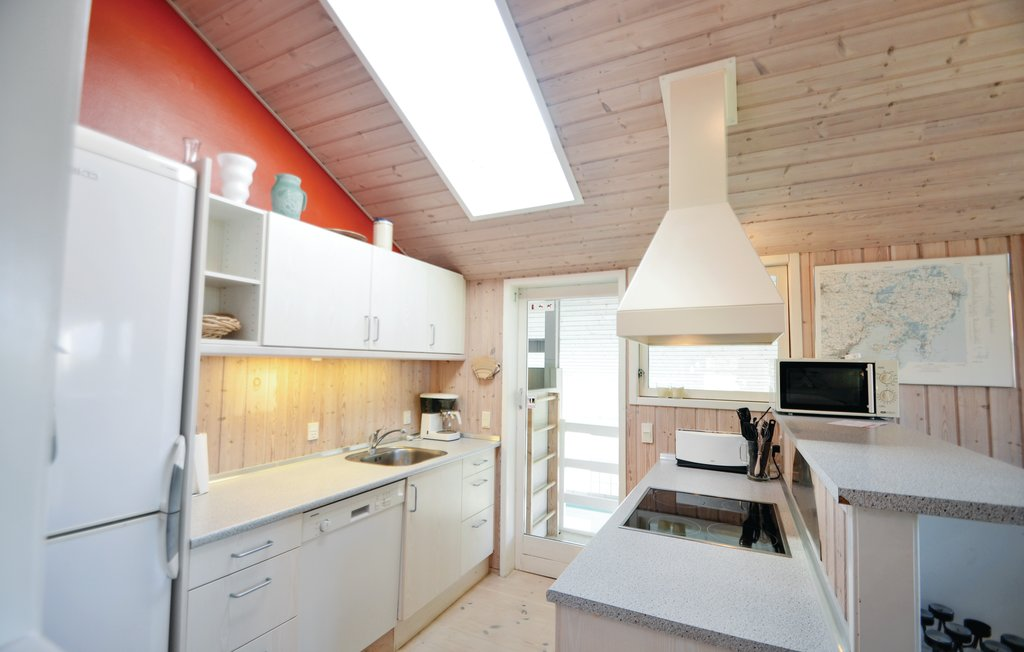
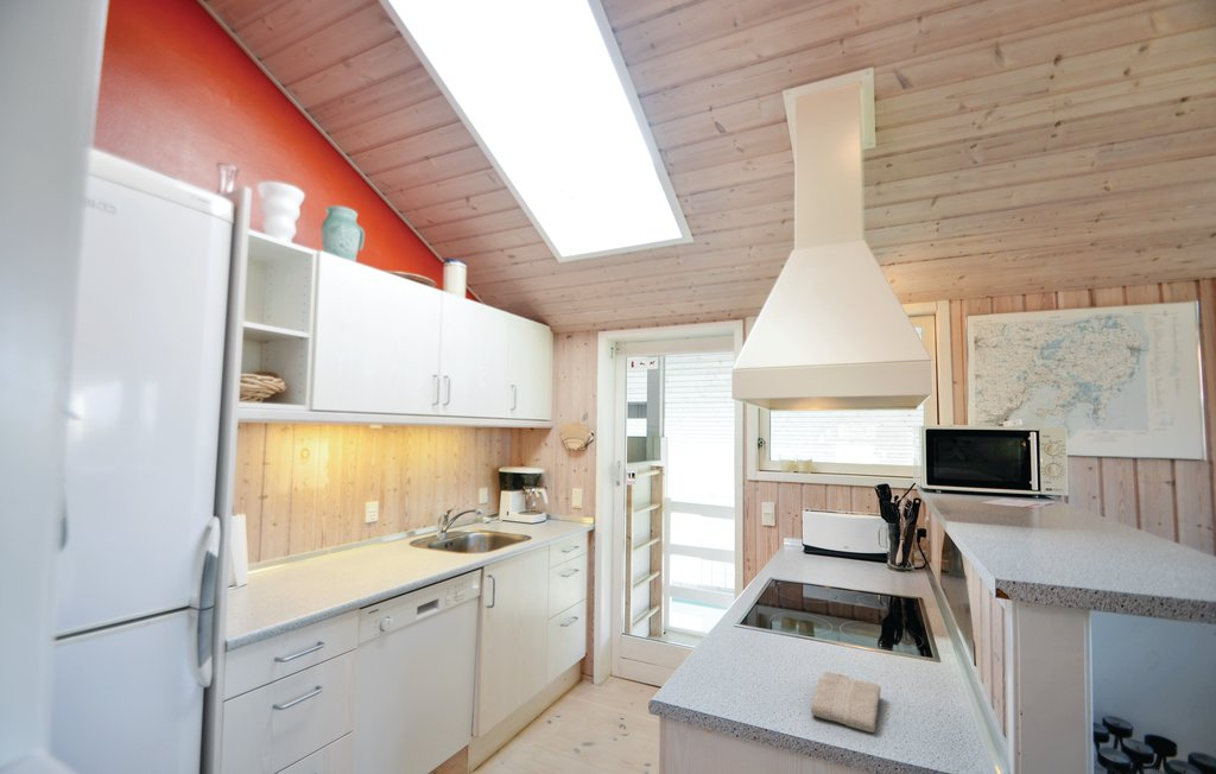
+ washcloth (847, 698)
